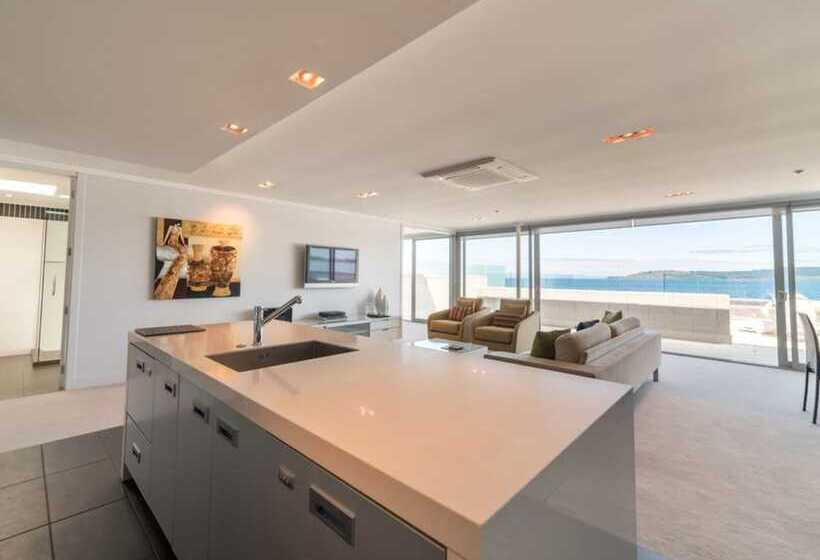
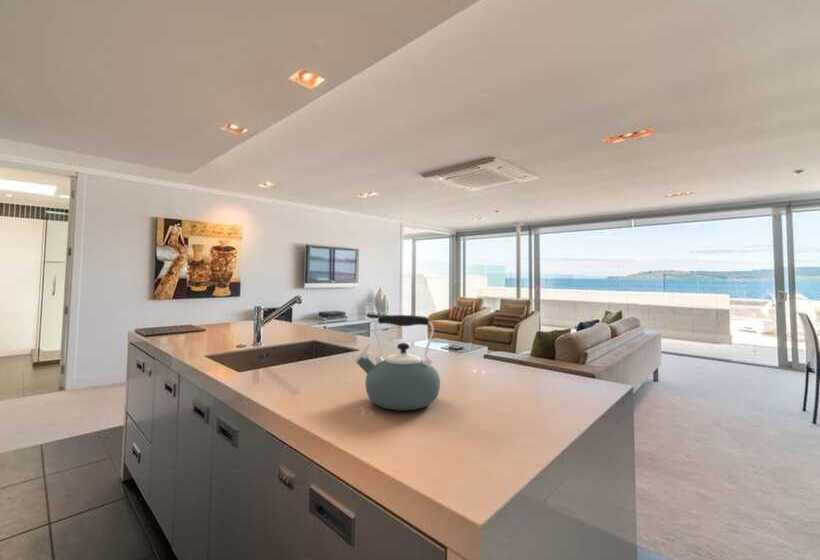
+ kettle (395, 357)
